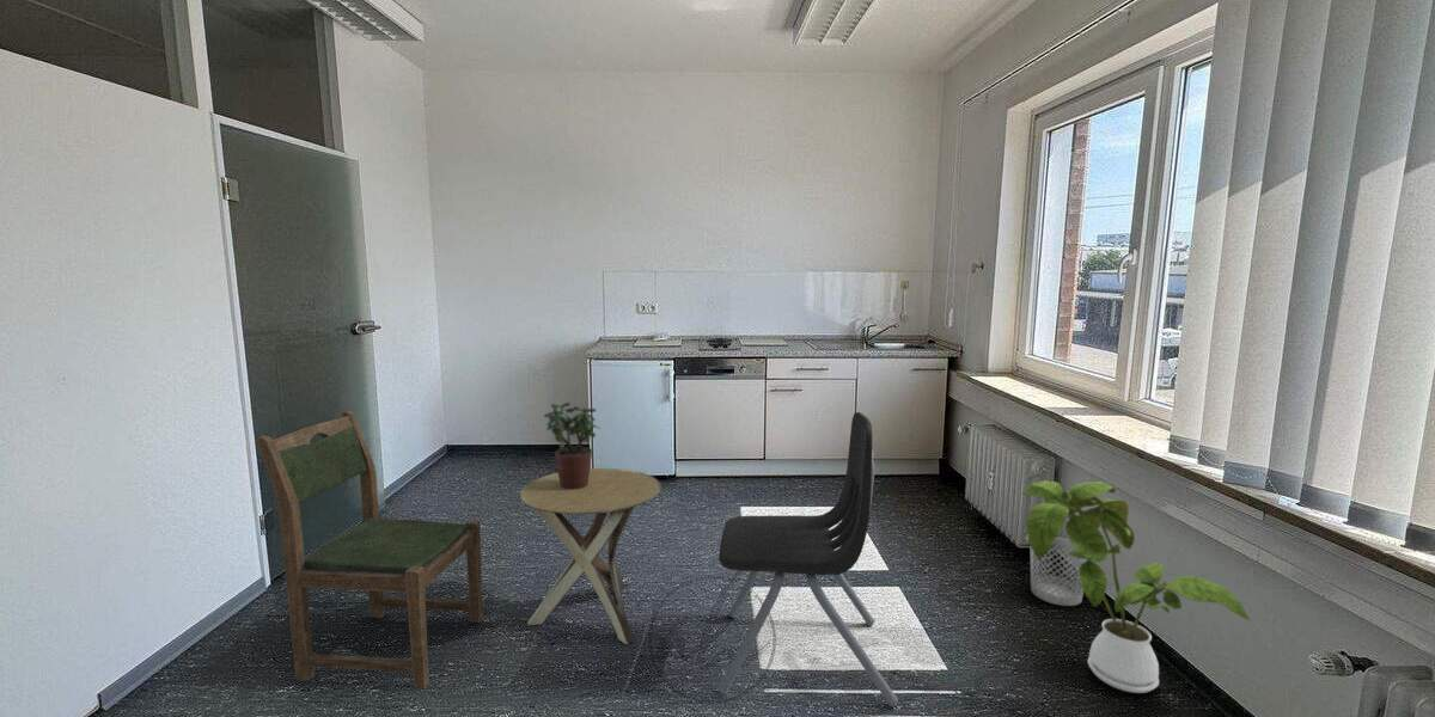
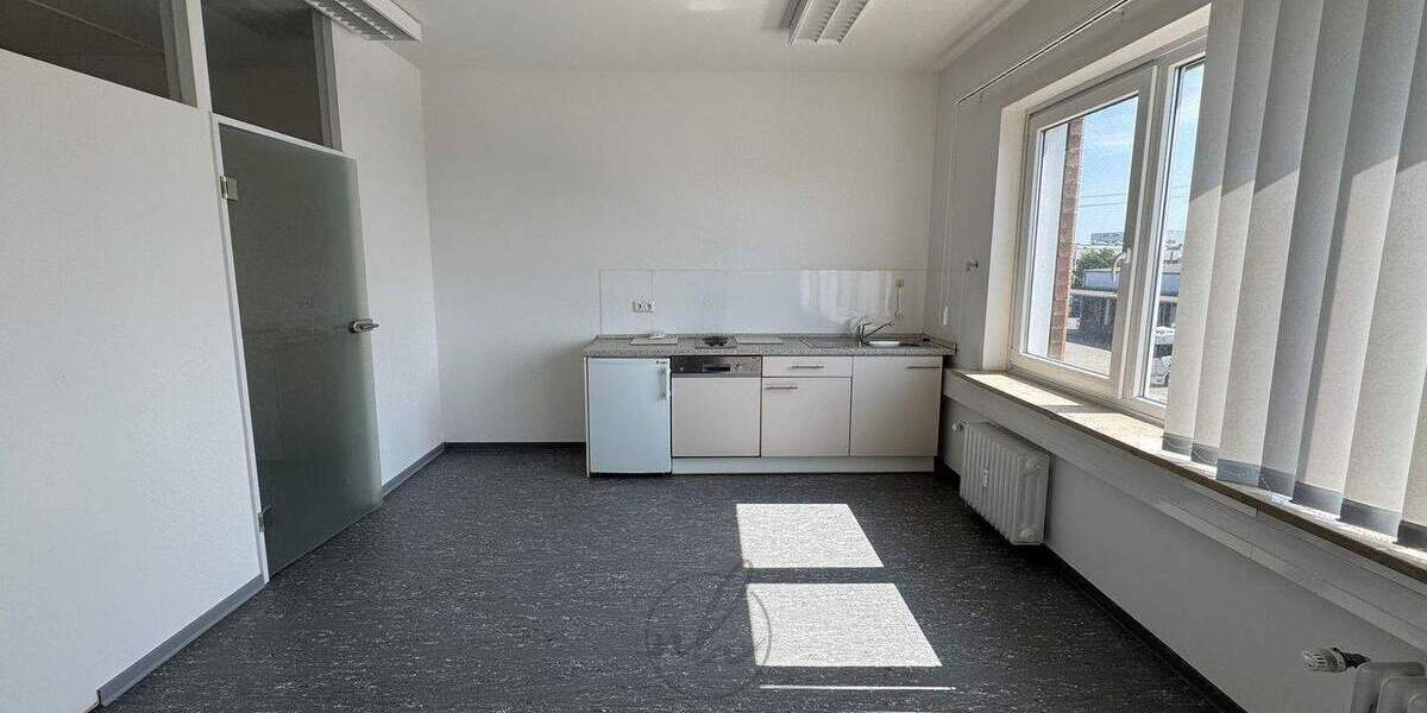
- dining chair (381, 538)
- house plant (1103, 586)
- side table (593, 551)
- potted plant (569, 441)
- dining chair (804, 539)
- wastebasket (1058, 563)
